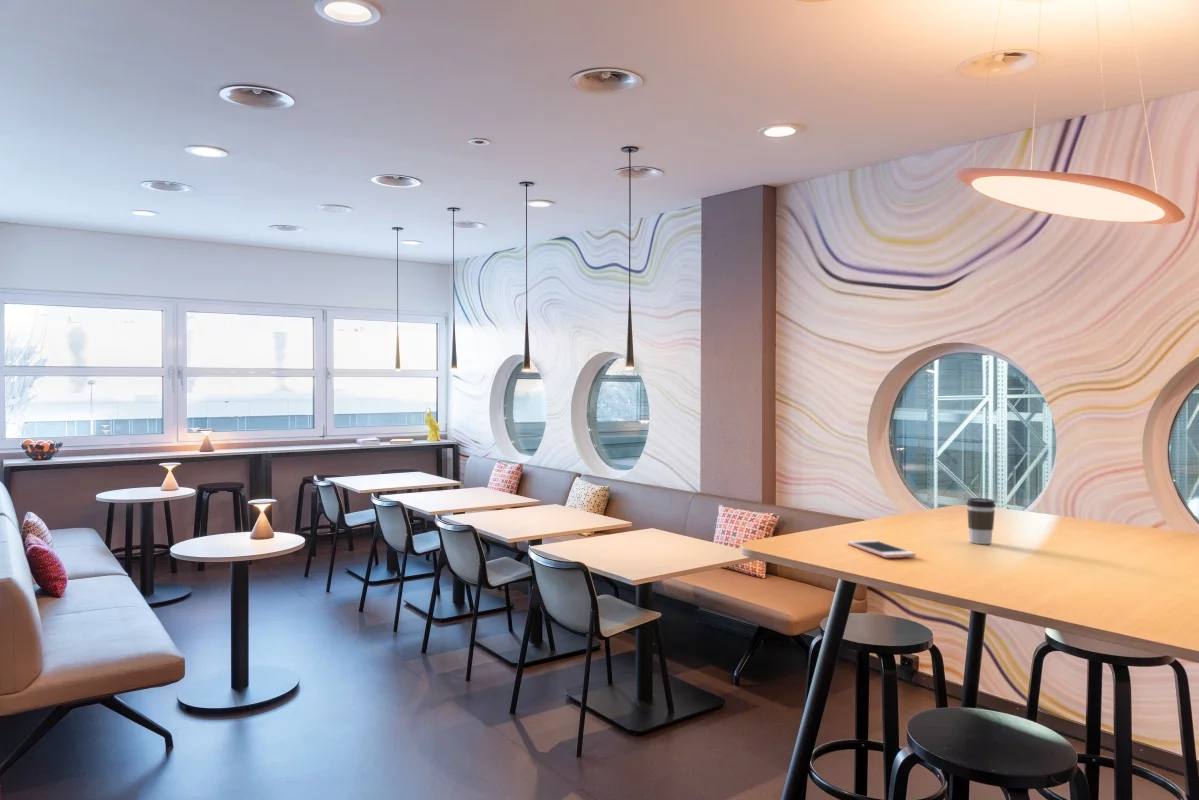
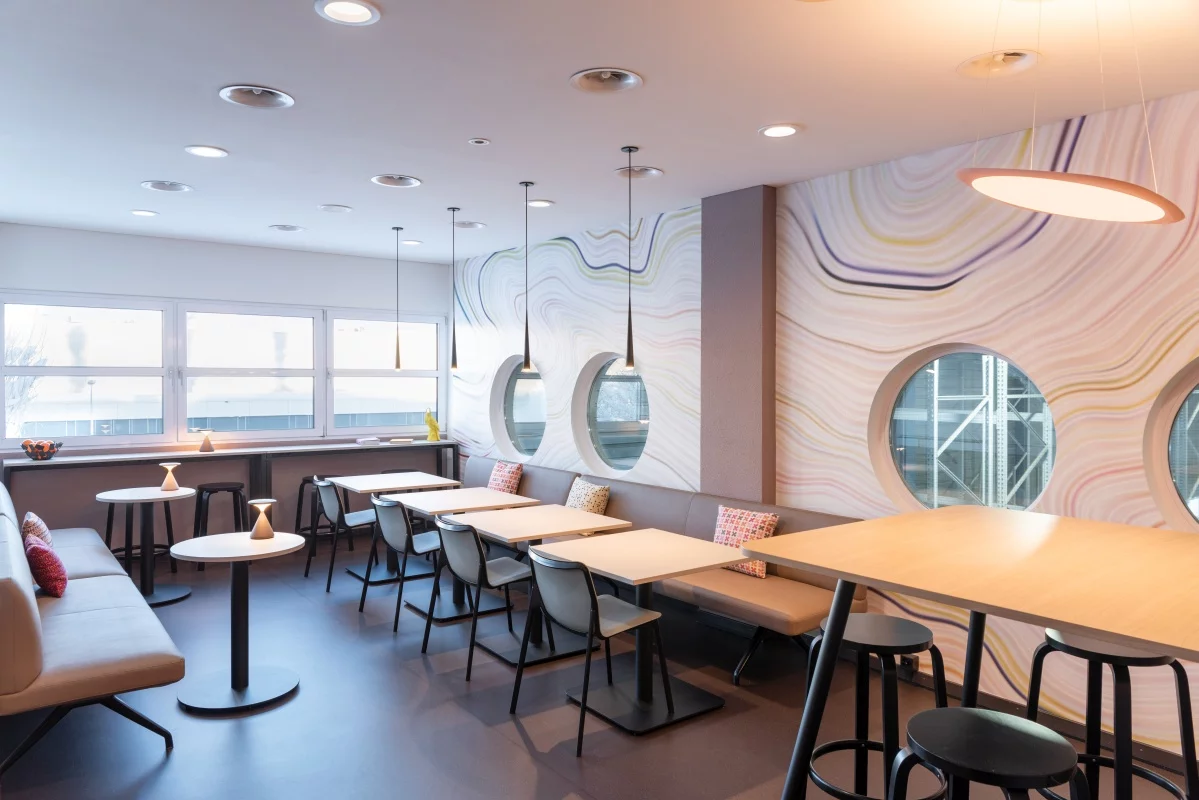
- coffee cup (980, 520)
- cell phone (880, 548)
